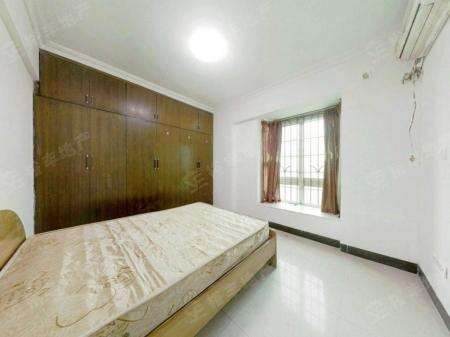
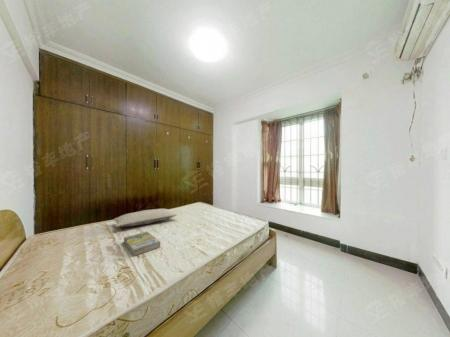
+ pillow (146, 216)
+ book (141, 242)
